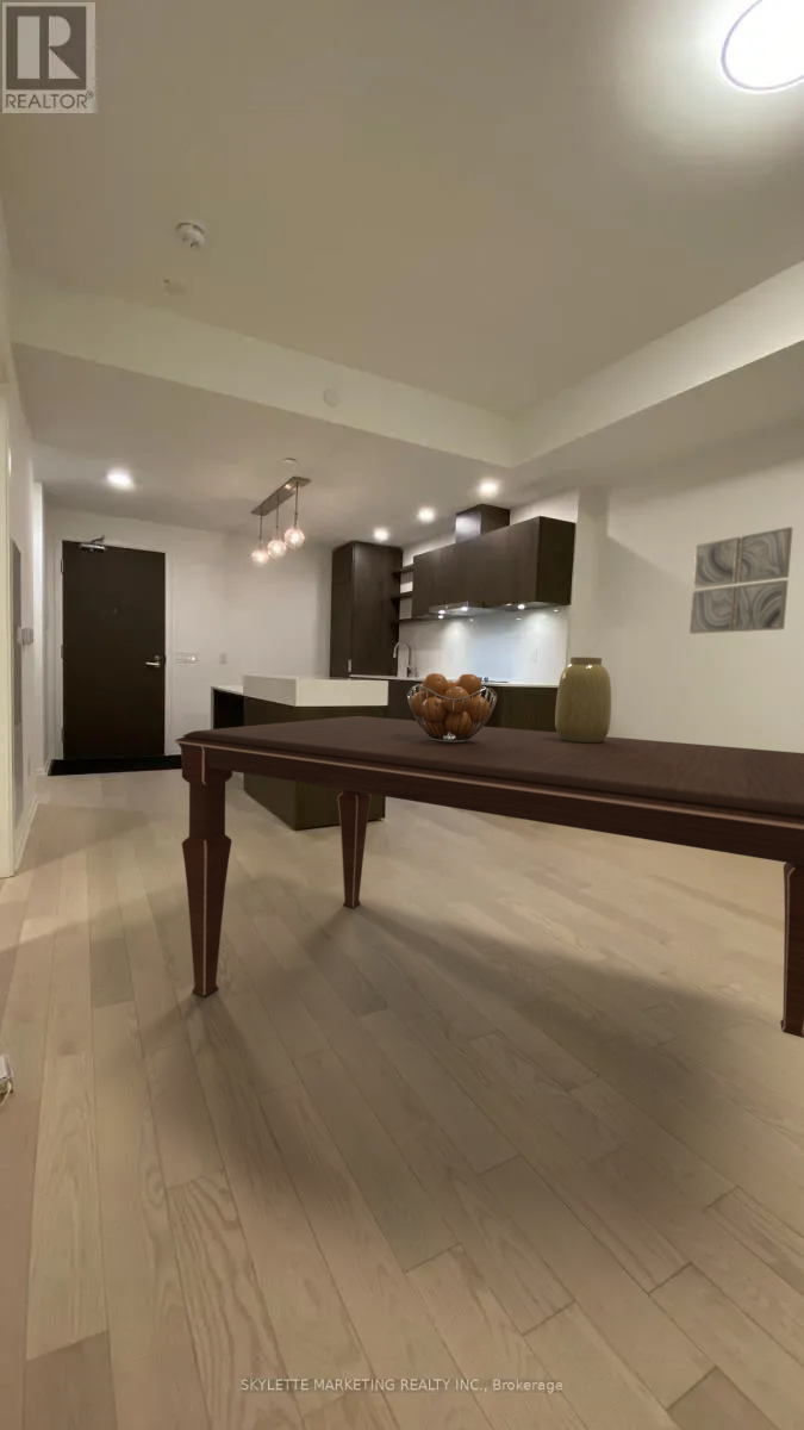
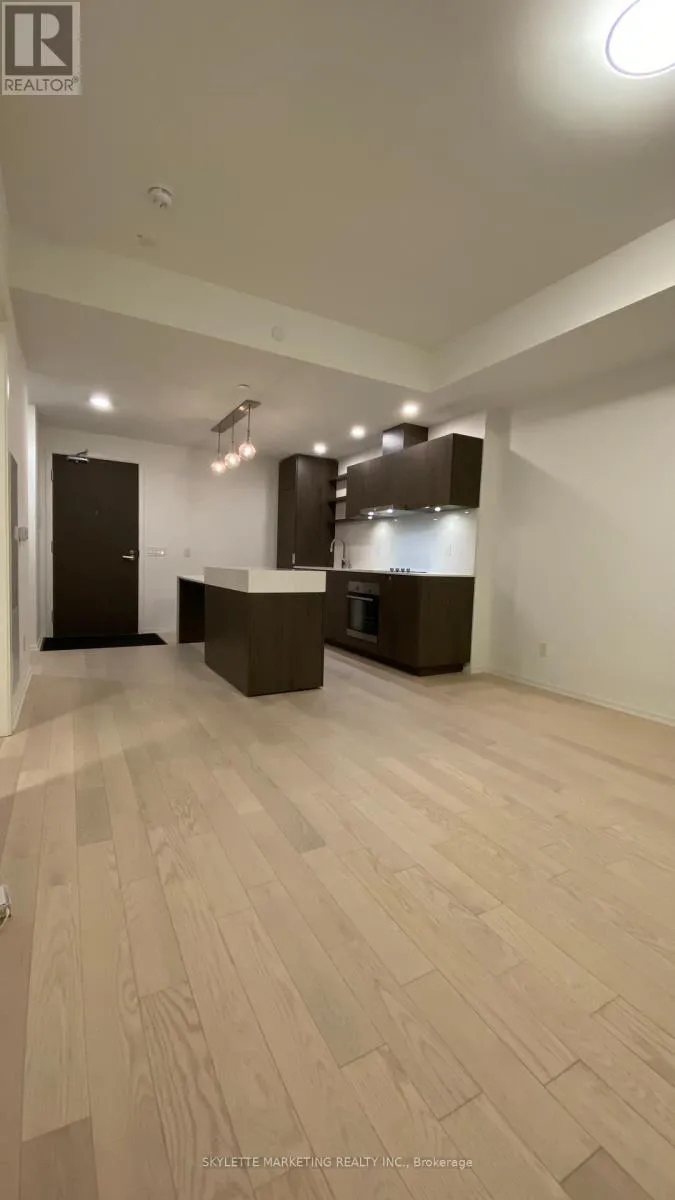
- vase (584, 698)
- fruit basket (450, 705)
- wall art (737, 585)
- dining table (509, 816)
